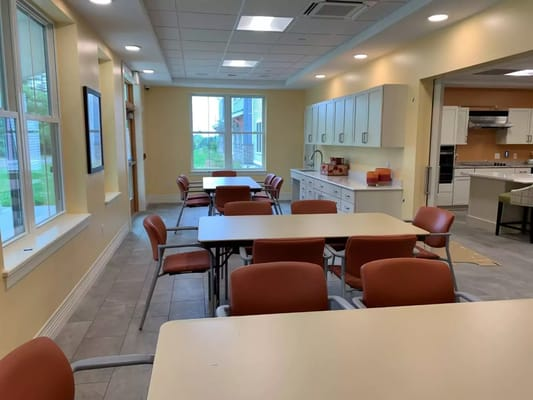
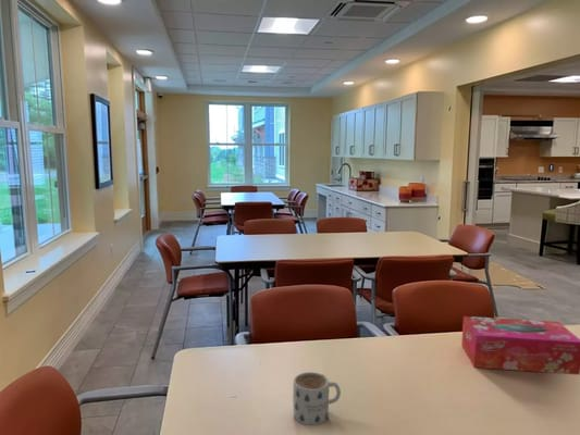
+ tissue box (517, 343)
+ mug (317, 397)
